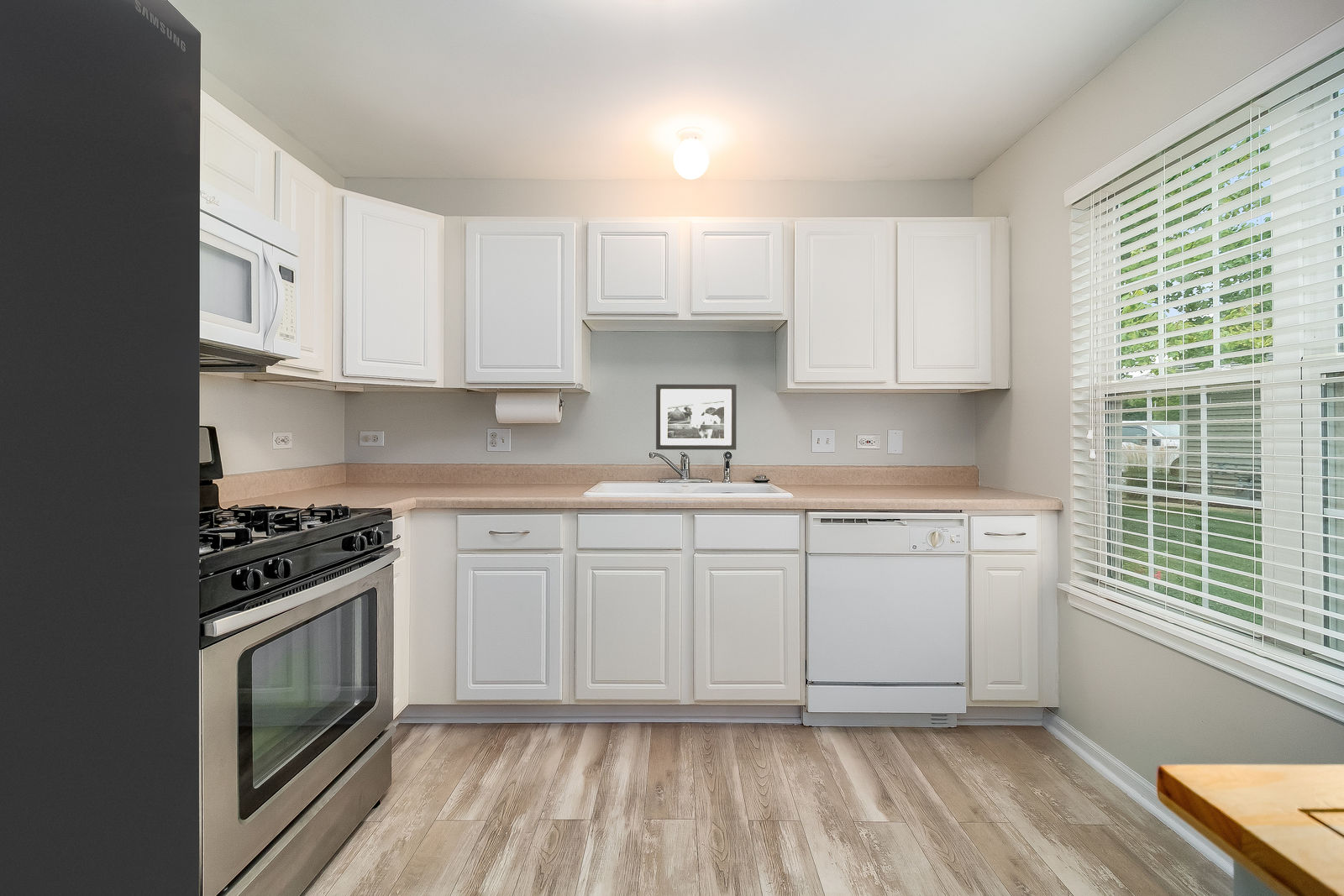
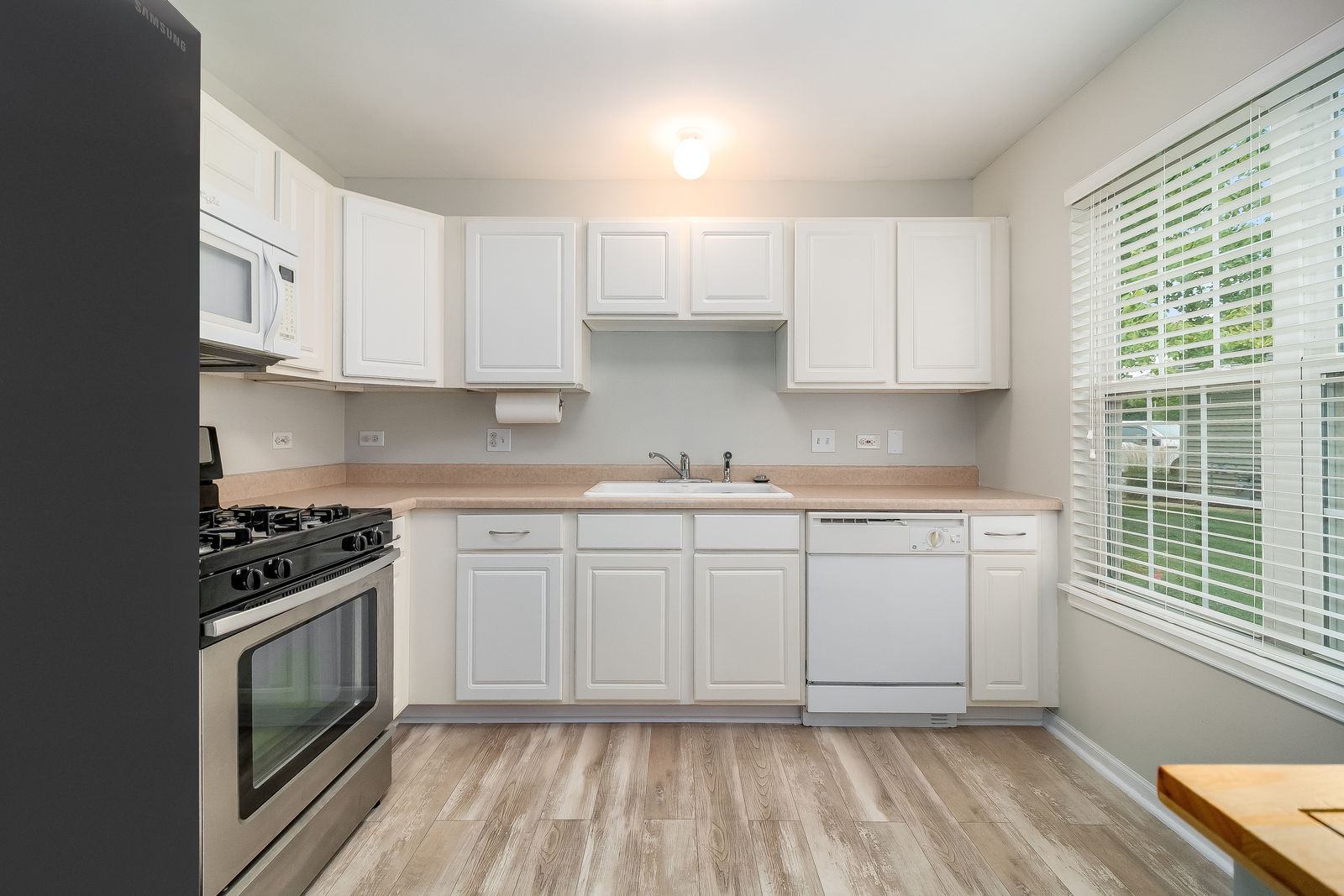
- picture frame (696, 417)
